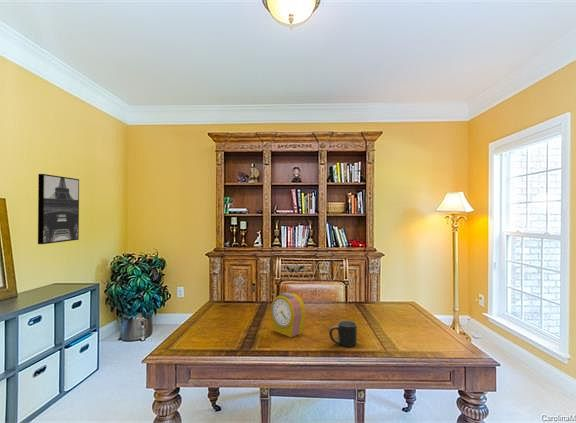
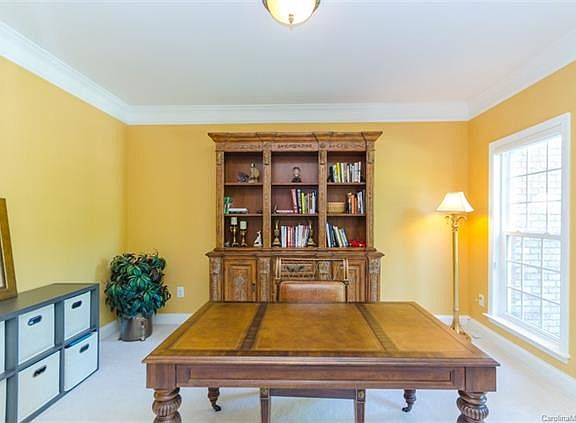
- alarm clock (287, 312)
- mug (342, 333)
- wall art (60, 209)
